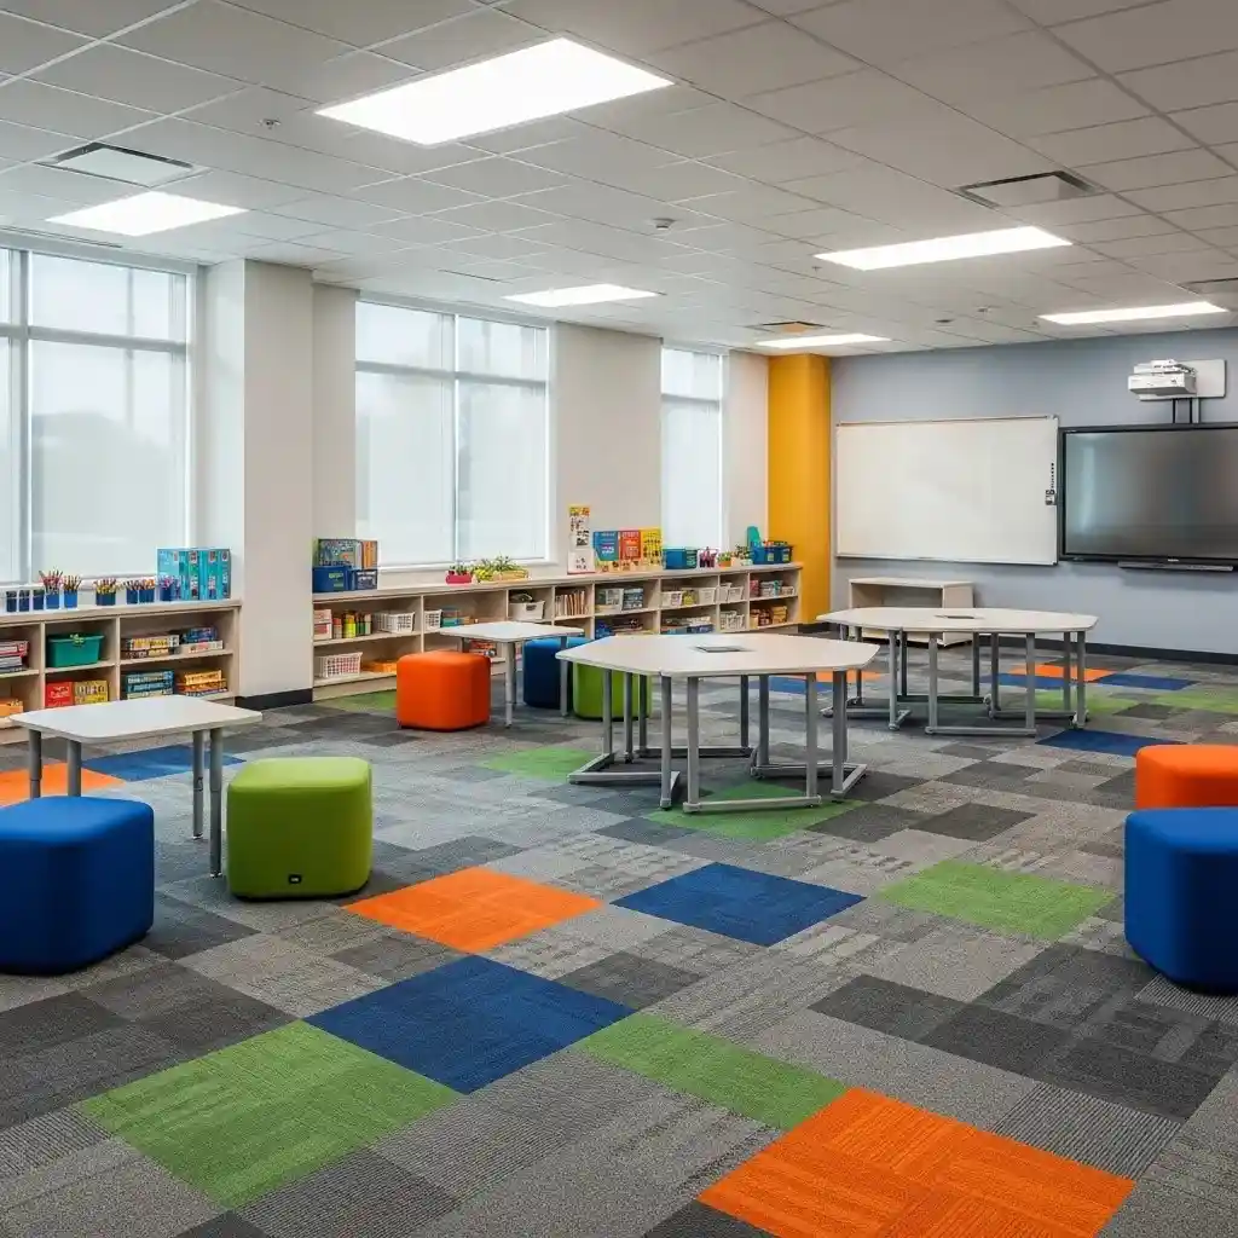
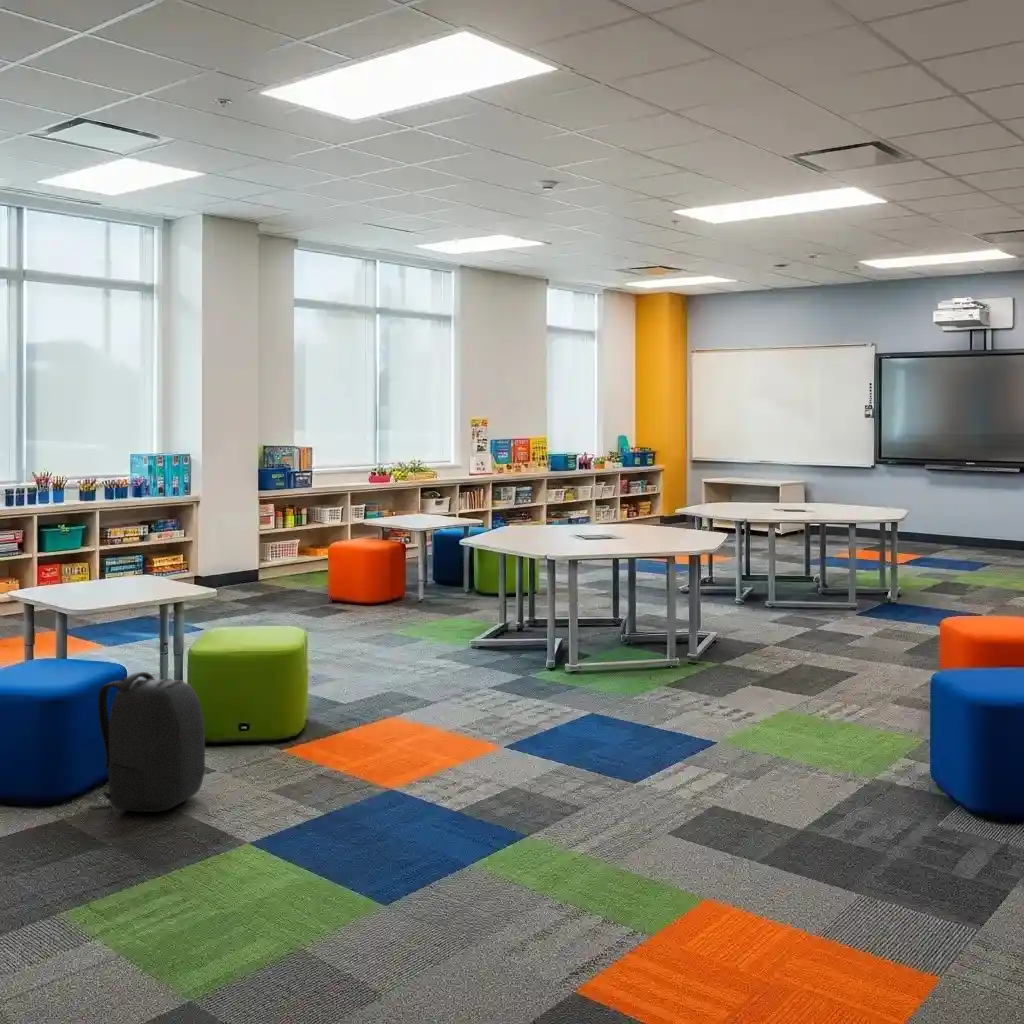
+ backpack (147, 738)
